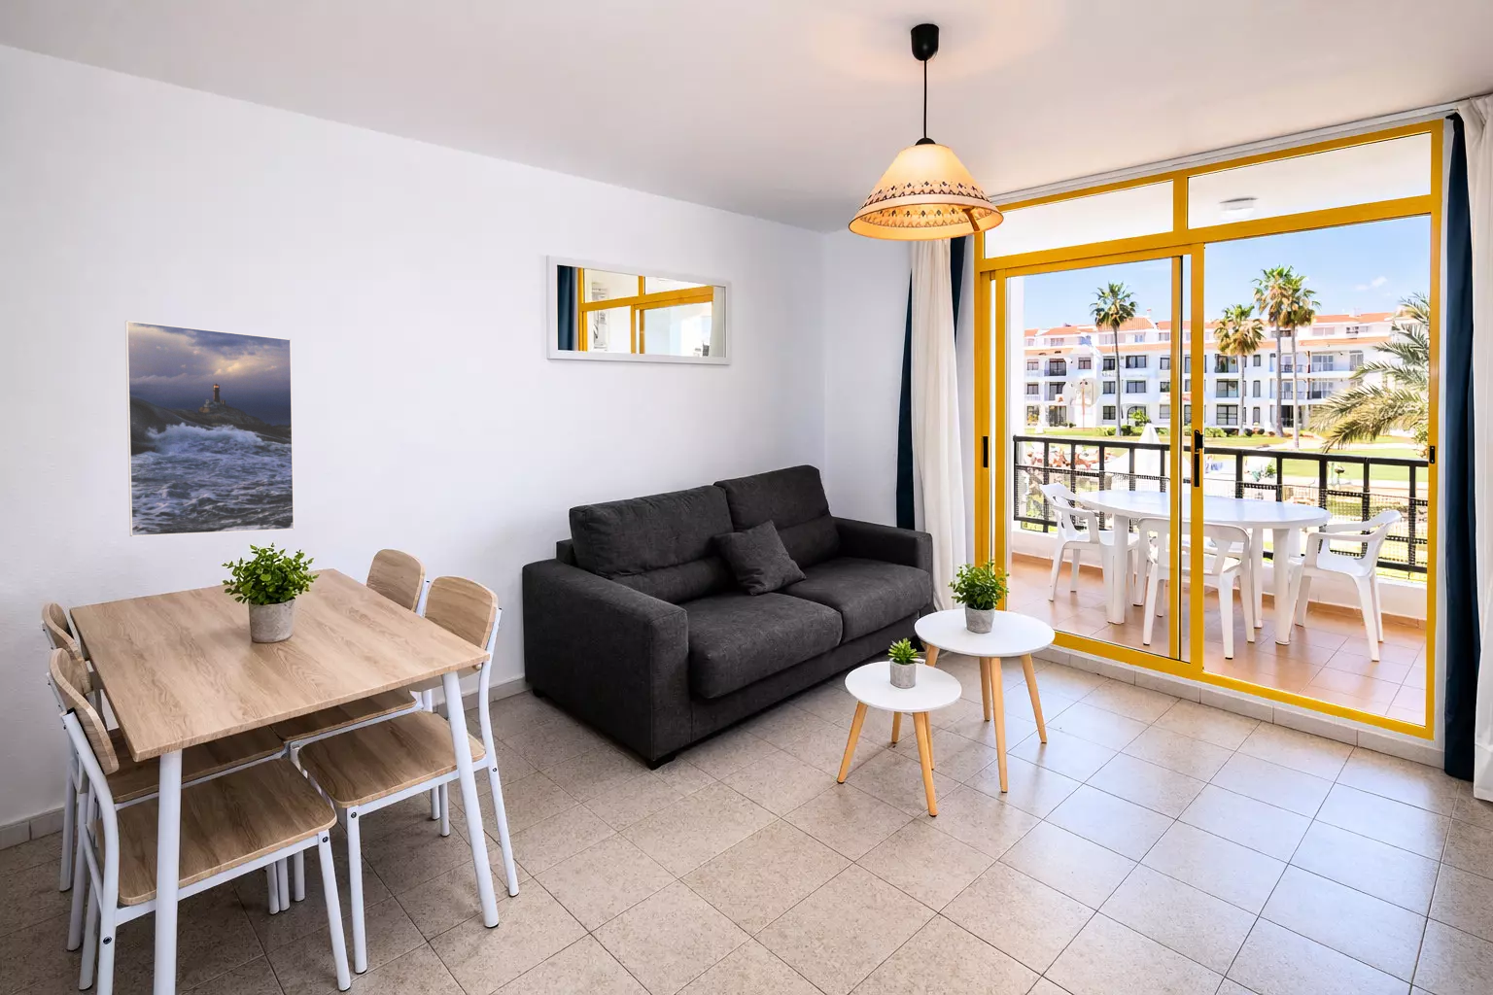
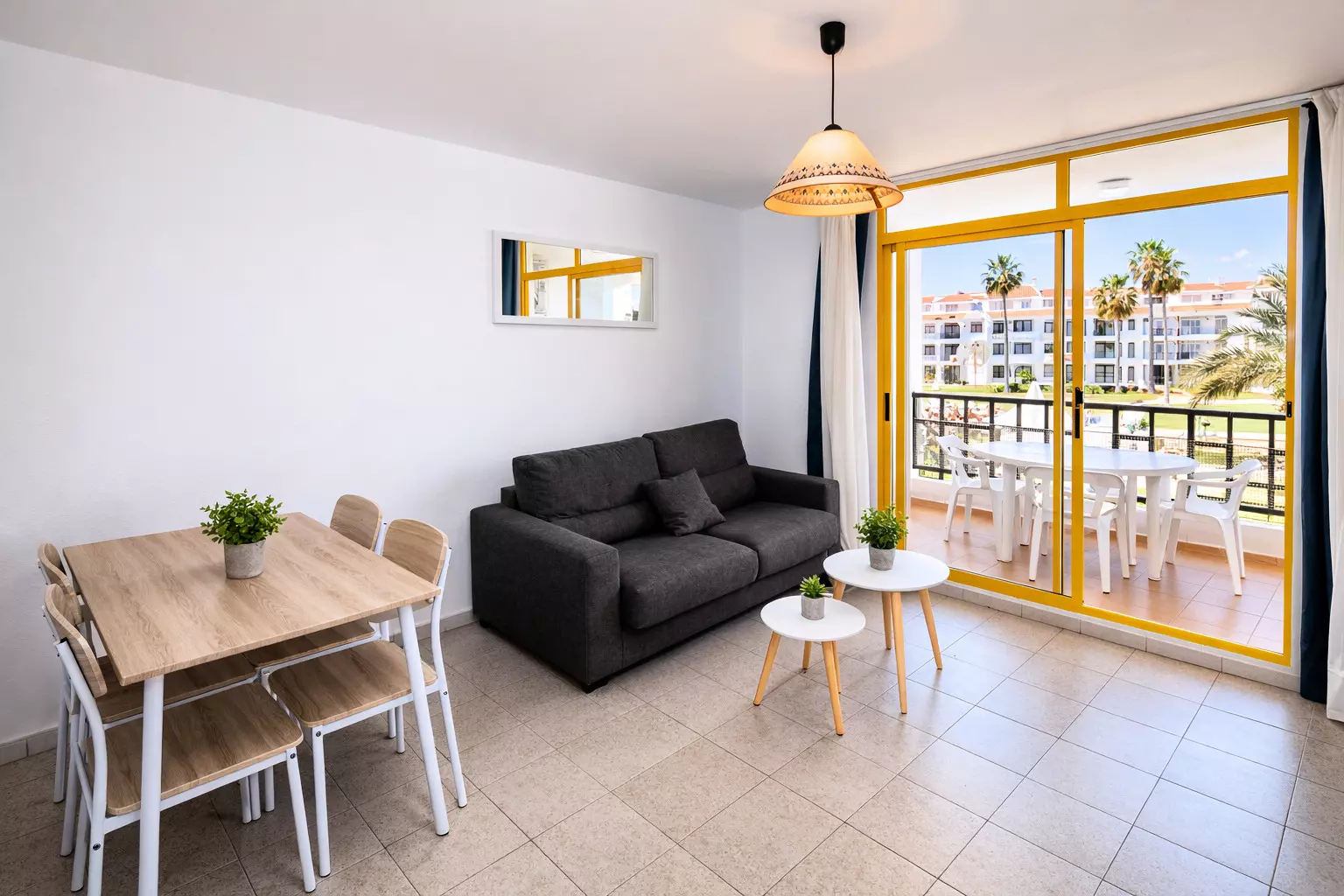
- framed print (214, 431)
